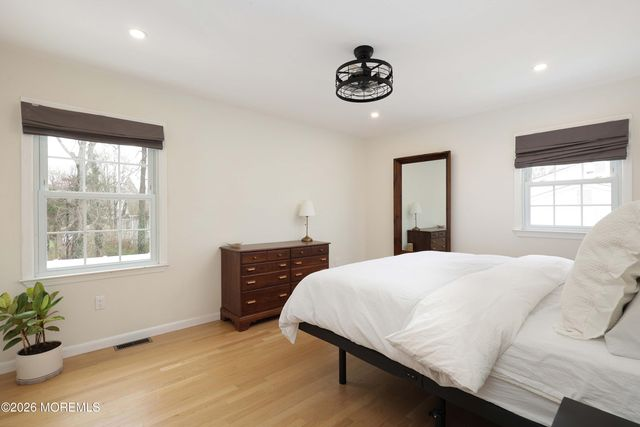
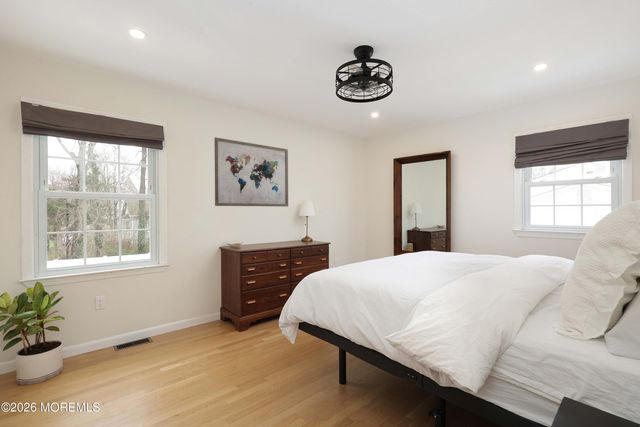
+ wall art (254, 175)
